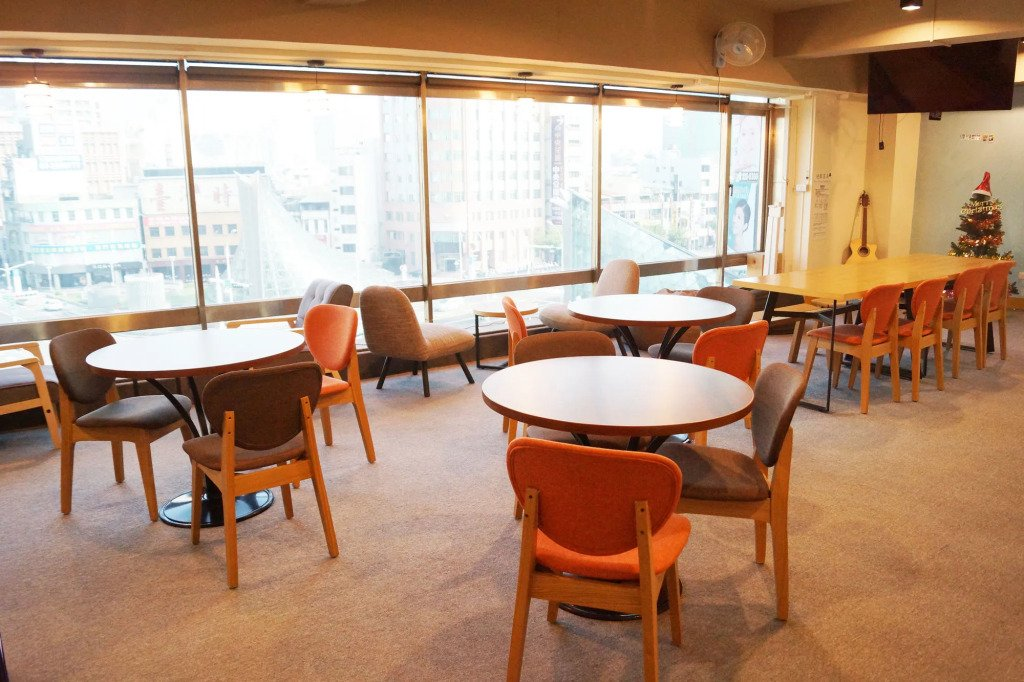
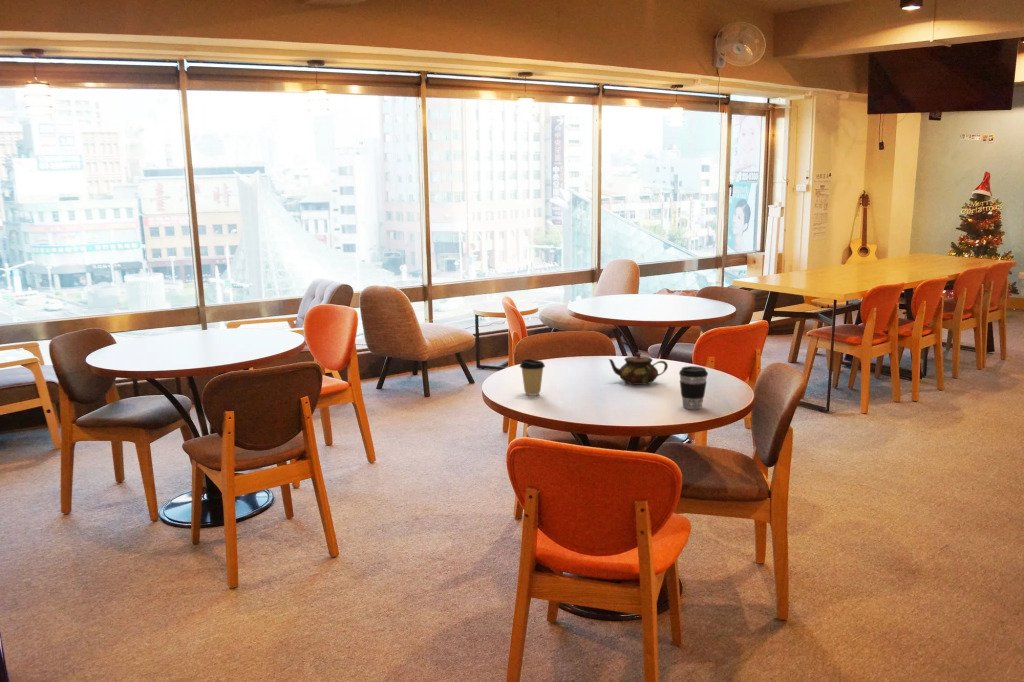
+ coffee cup (693, 387)
+ coffee cup (532, 377)
+ teapot (637, 367)
